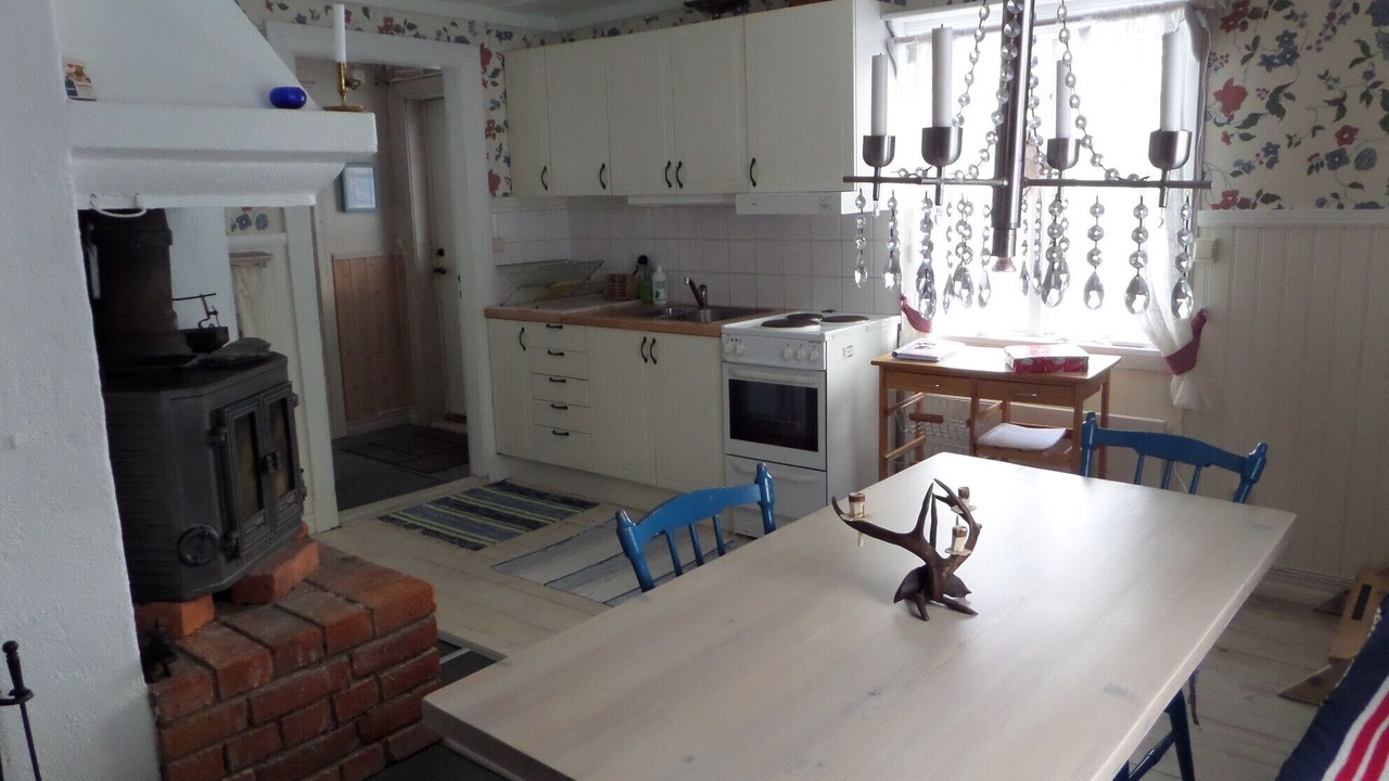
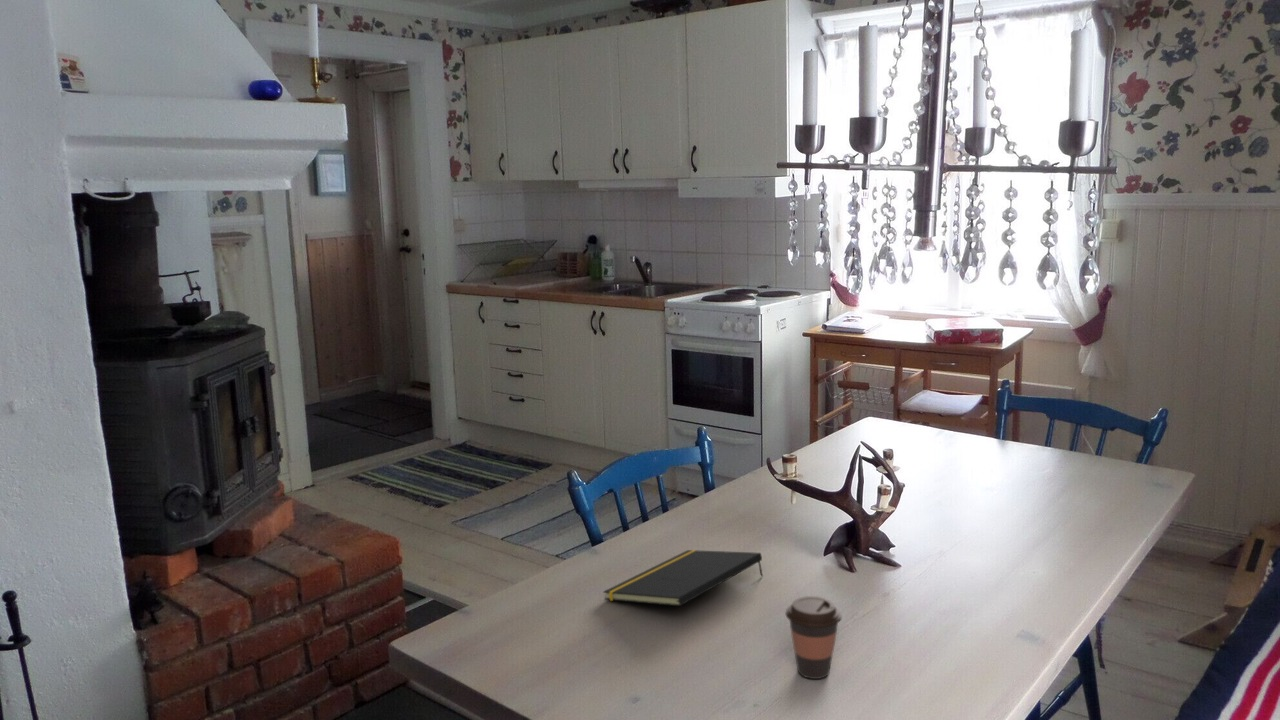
+ notepad (684, 575)
+ coffee cup (813, 638)
